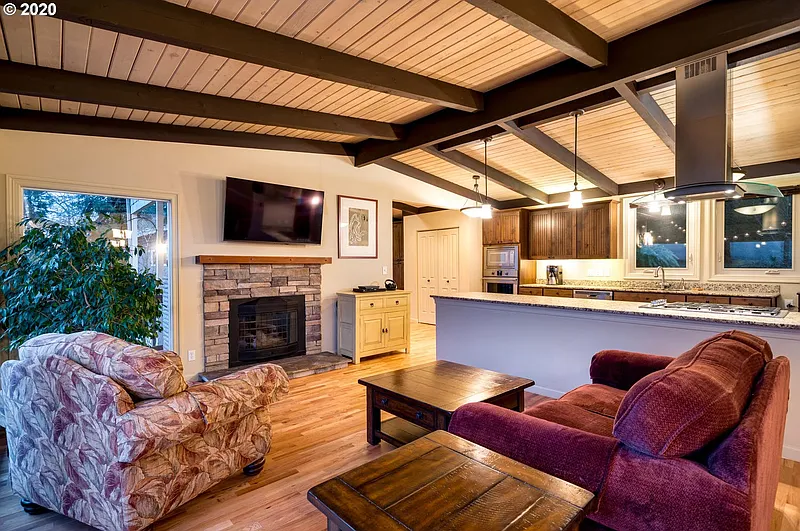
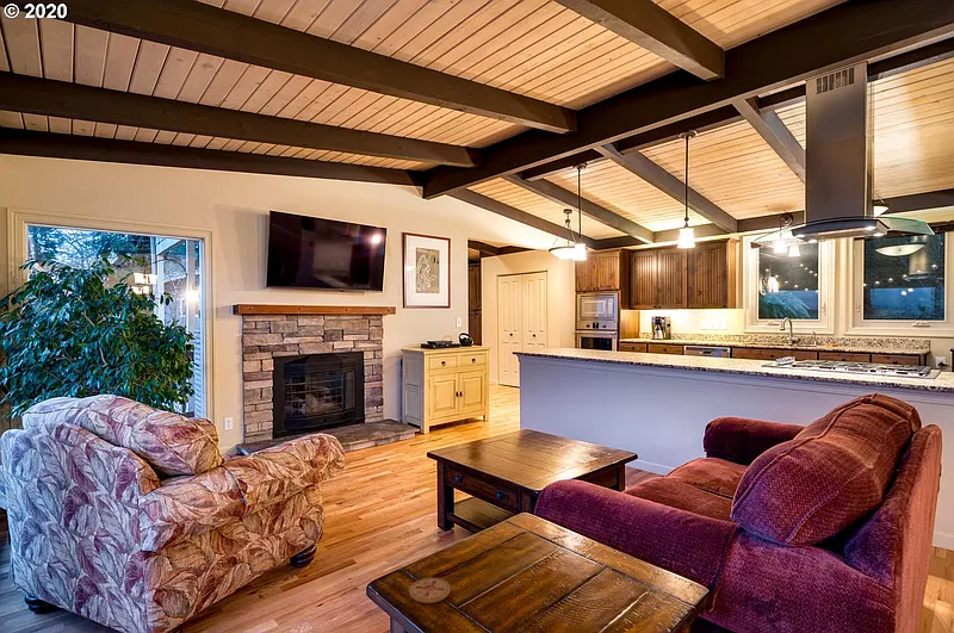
+ coaster (429, 589)
